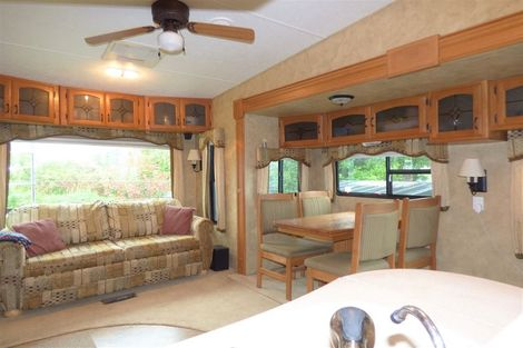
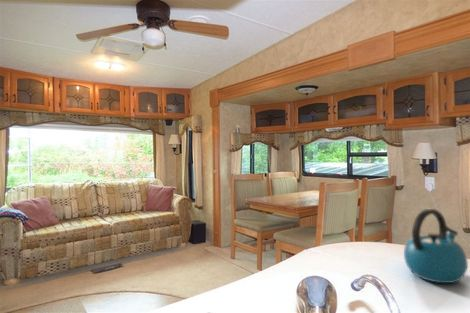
+ kettle (435, 242)
